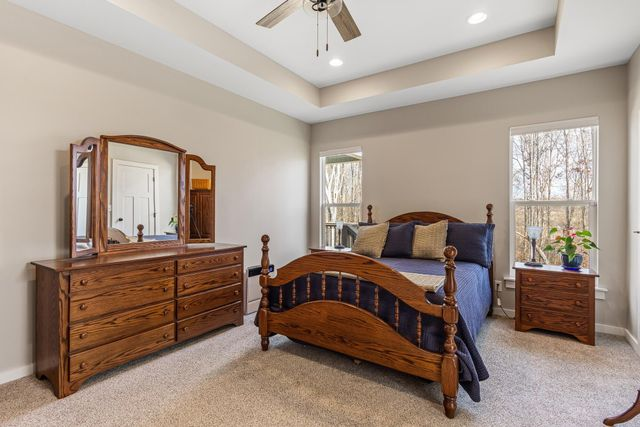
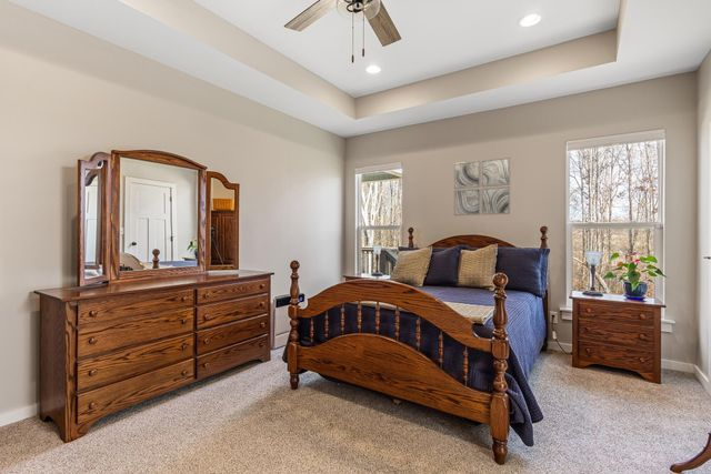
+ wall art (480, 186)
